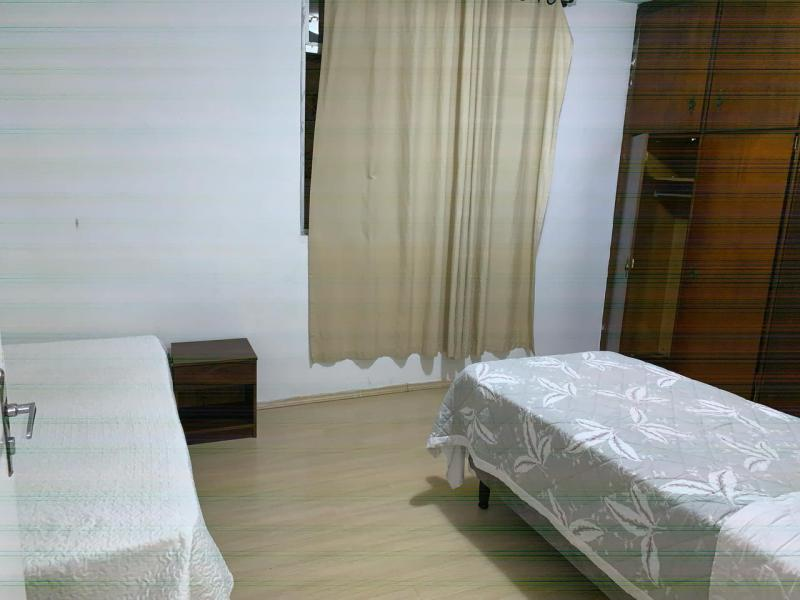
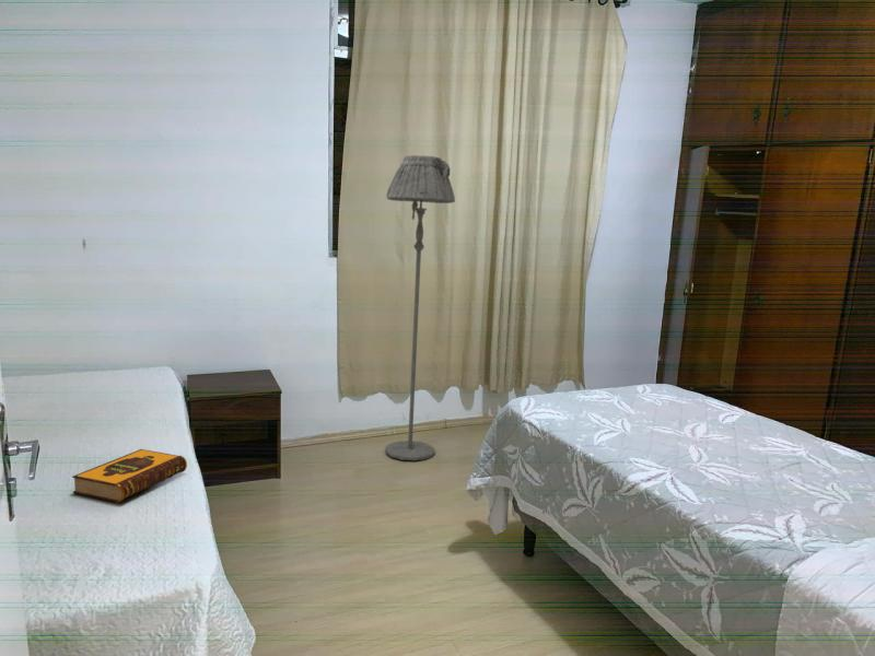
+ floor lamp (416, 309)
+ hardback book (132, 473)
